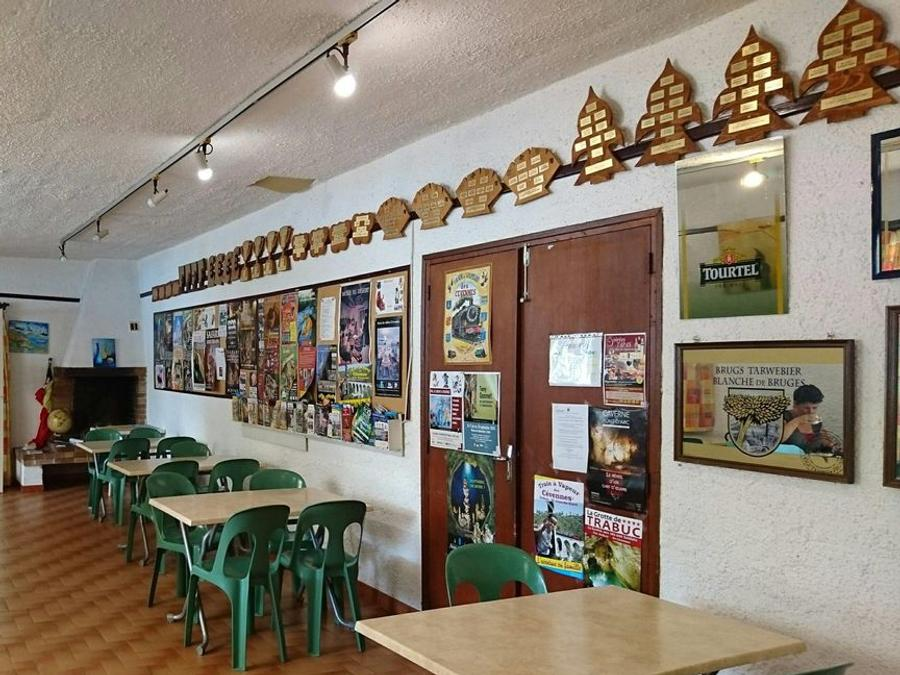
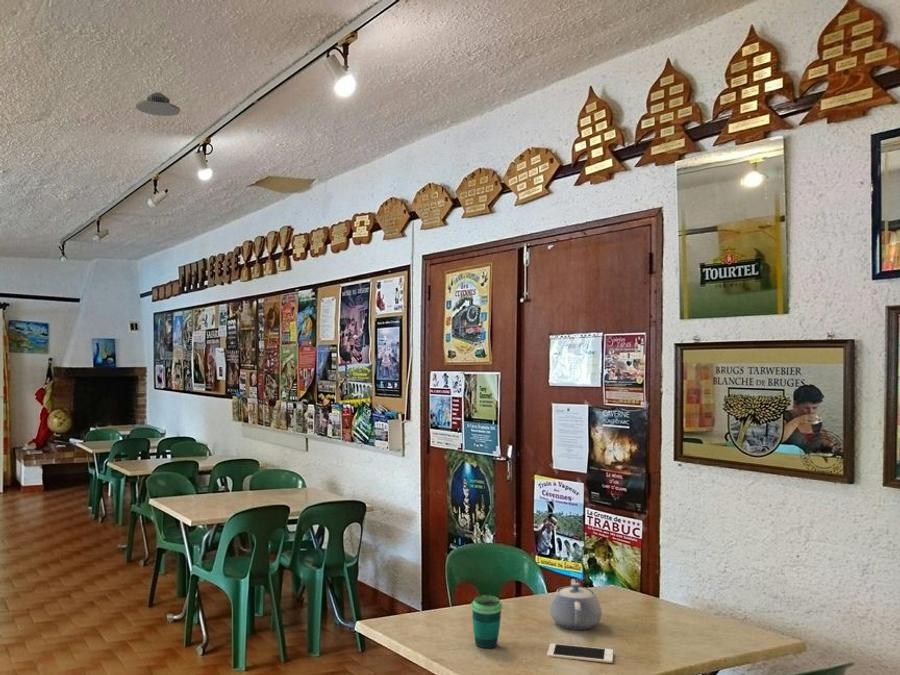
+ cup (486, 622)
+ cell phone (580, 653)
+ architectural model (158, 100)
+ teapot (574, 603)
